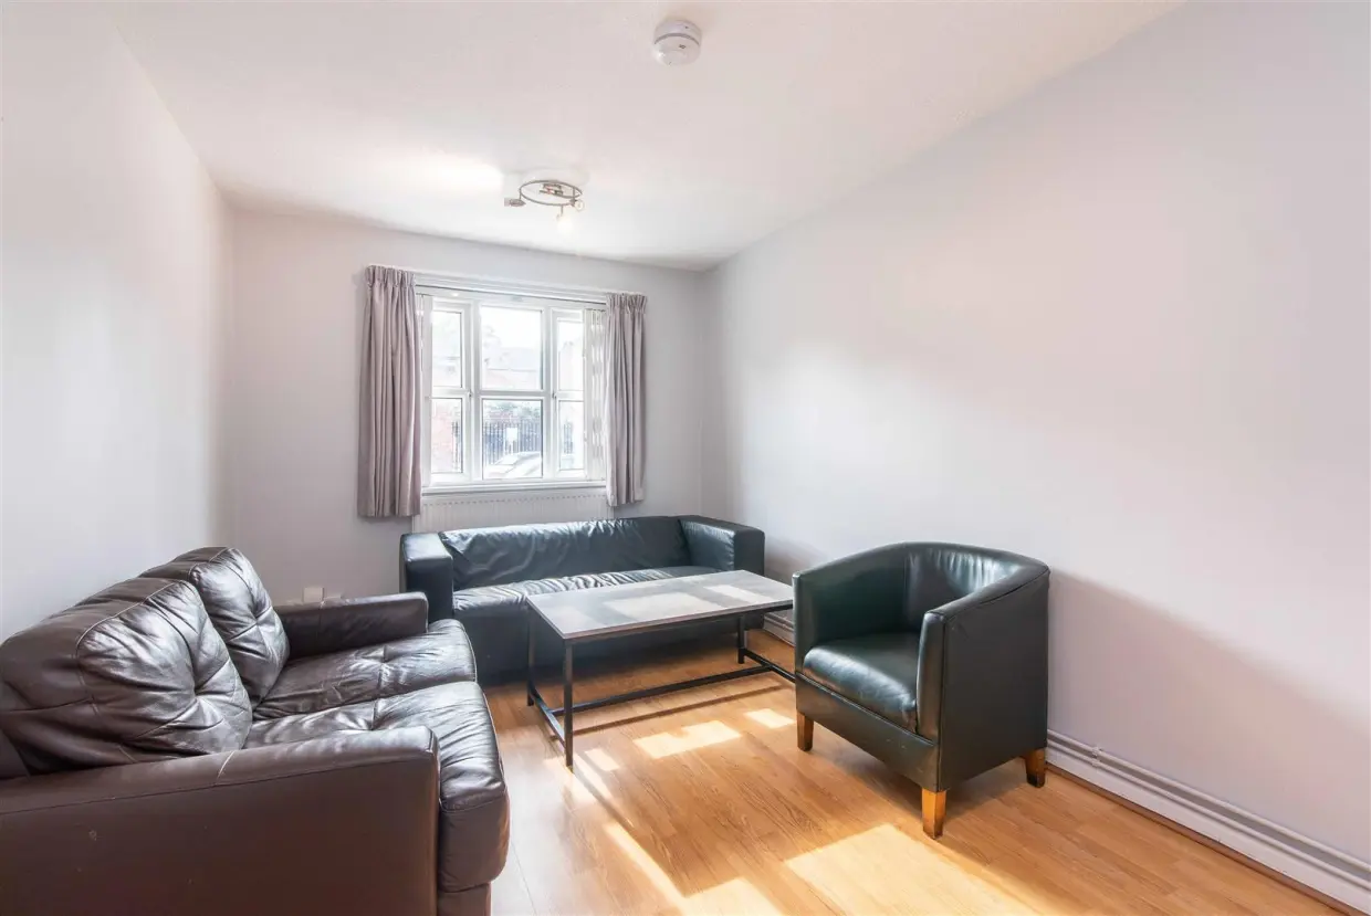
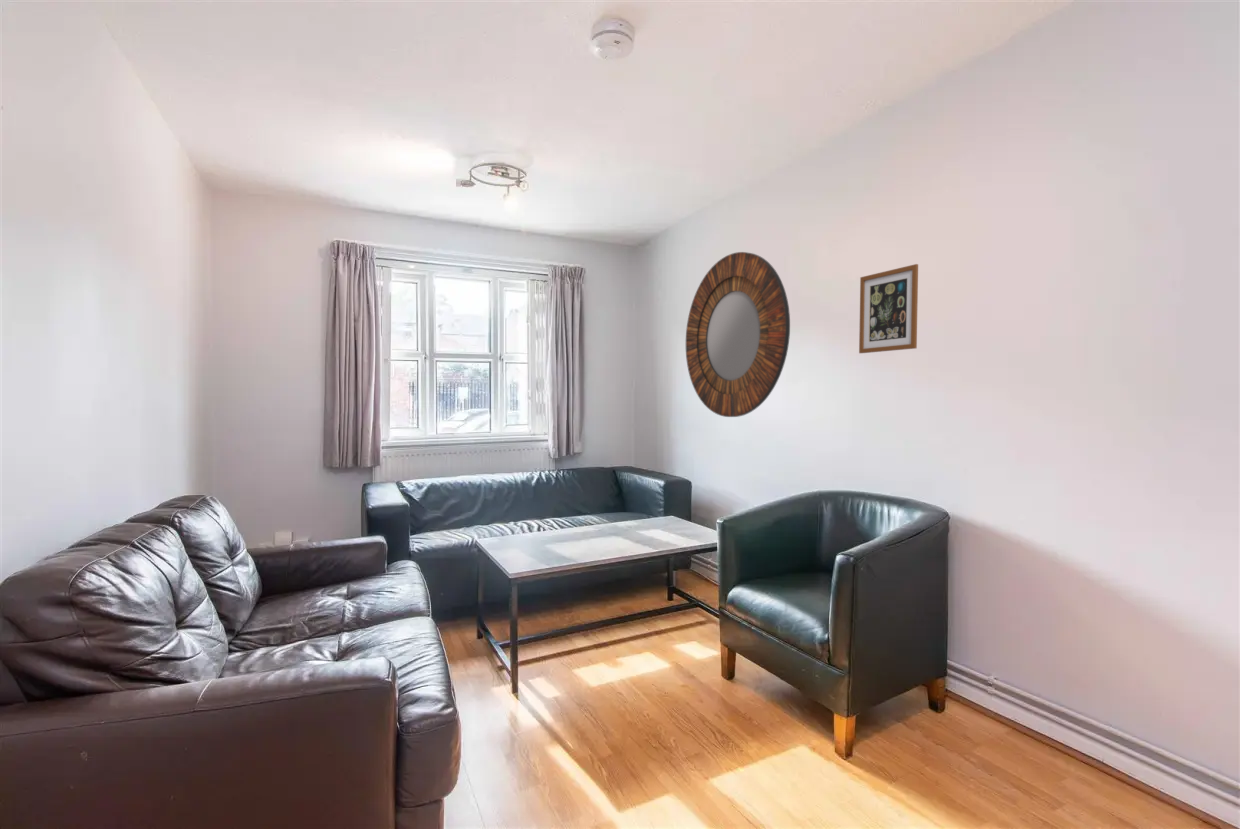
+ wall art (887, 311)
+ home mirror (731, 336)
